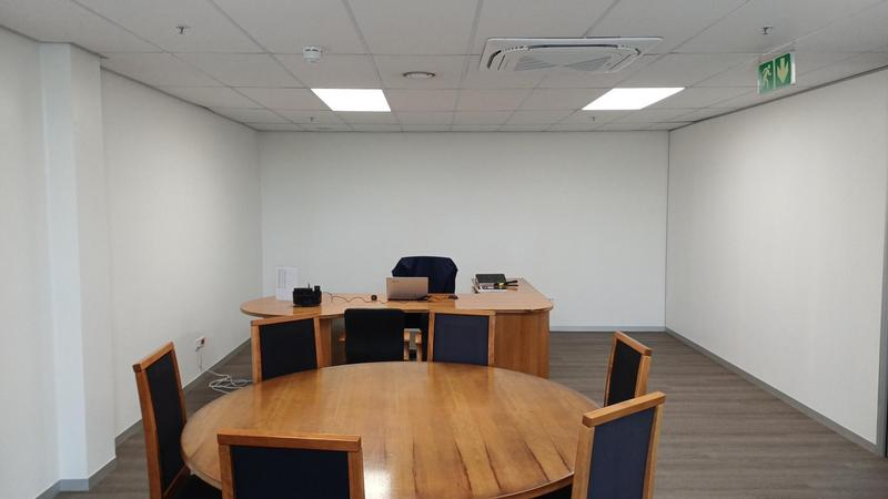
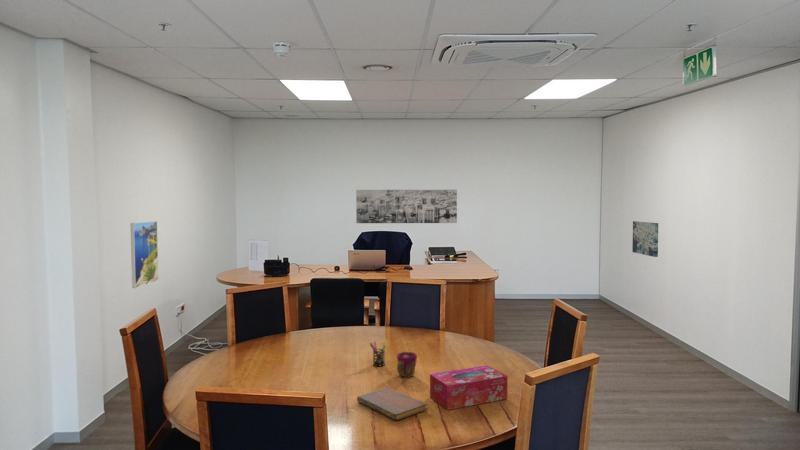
+ tissue box (468, 386)
+ pen holder (379, 352)
+ wall art (644, 238)
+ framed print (145, 253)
+ cup (405, 365)
+ wall art (406, 206)
+ notebook (391, 402)
